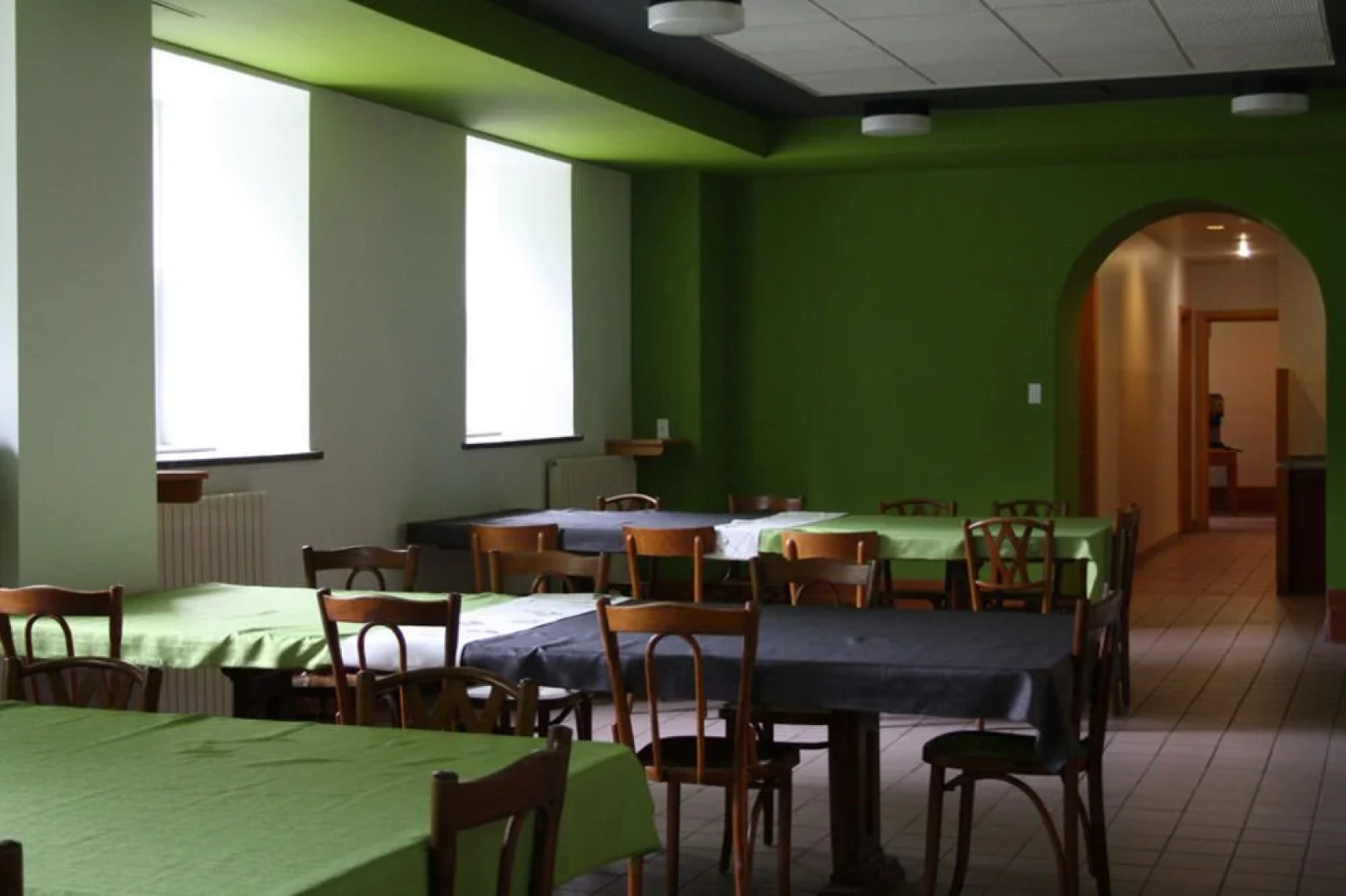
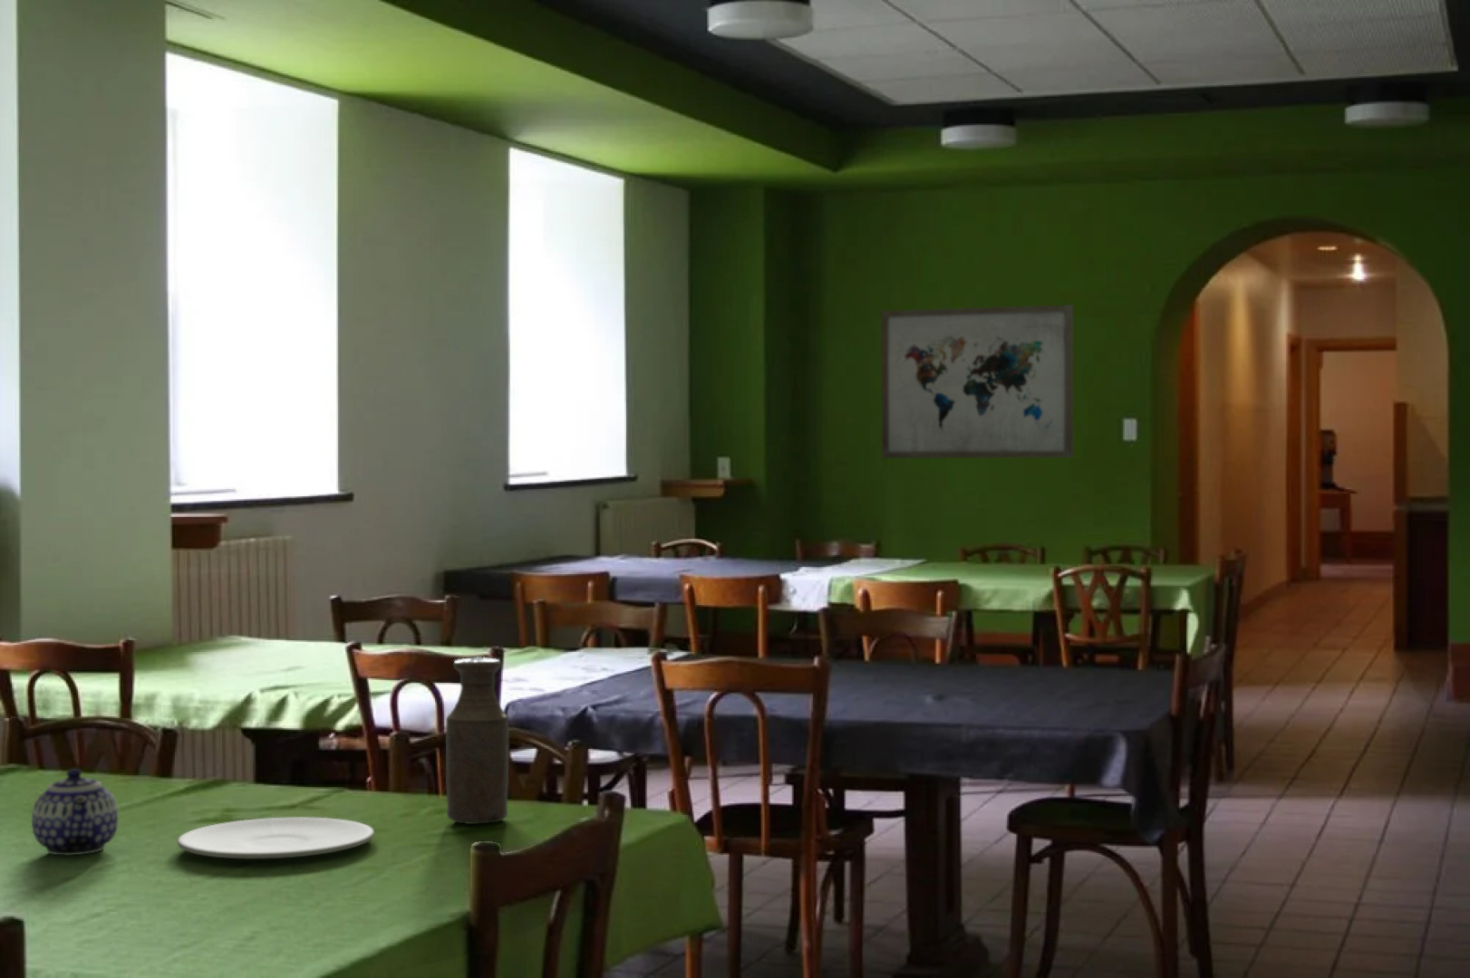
+ bottle (476, 739)
+ wall art (975, 382)
+ teapot (75, 810)
+ plate (276, 839)
